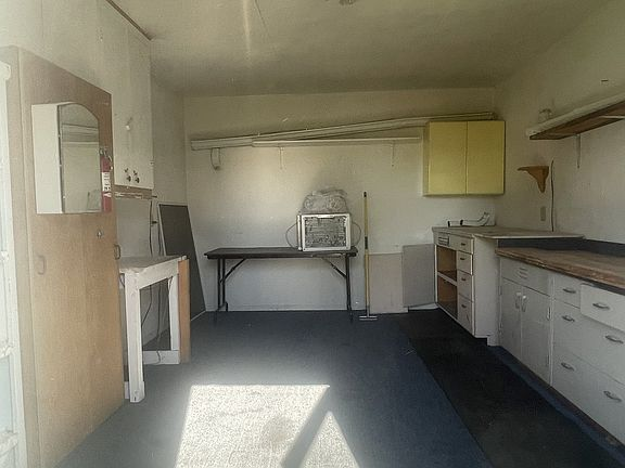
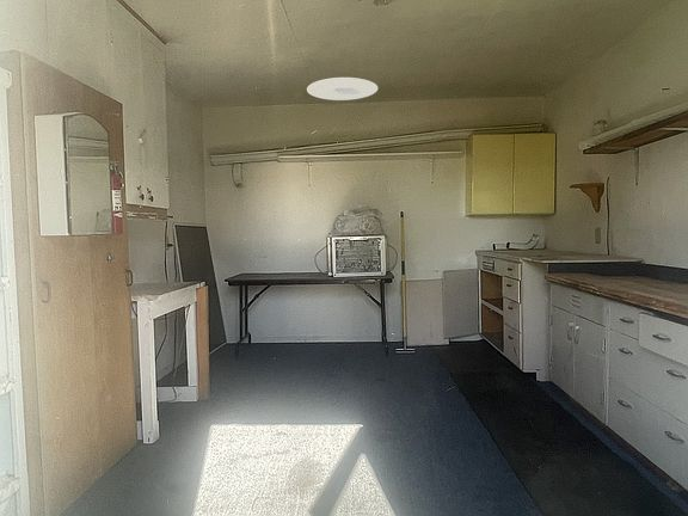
+ ceiling light (342, 86)
